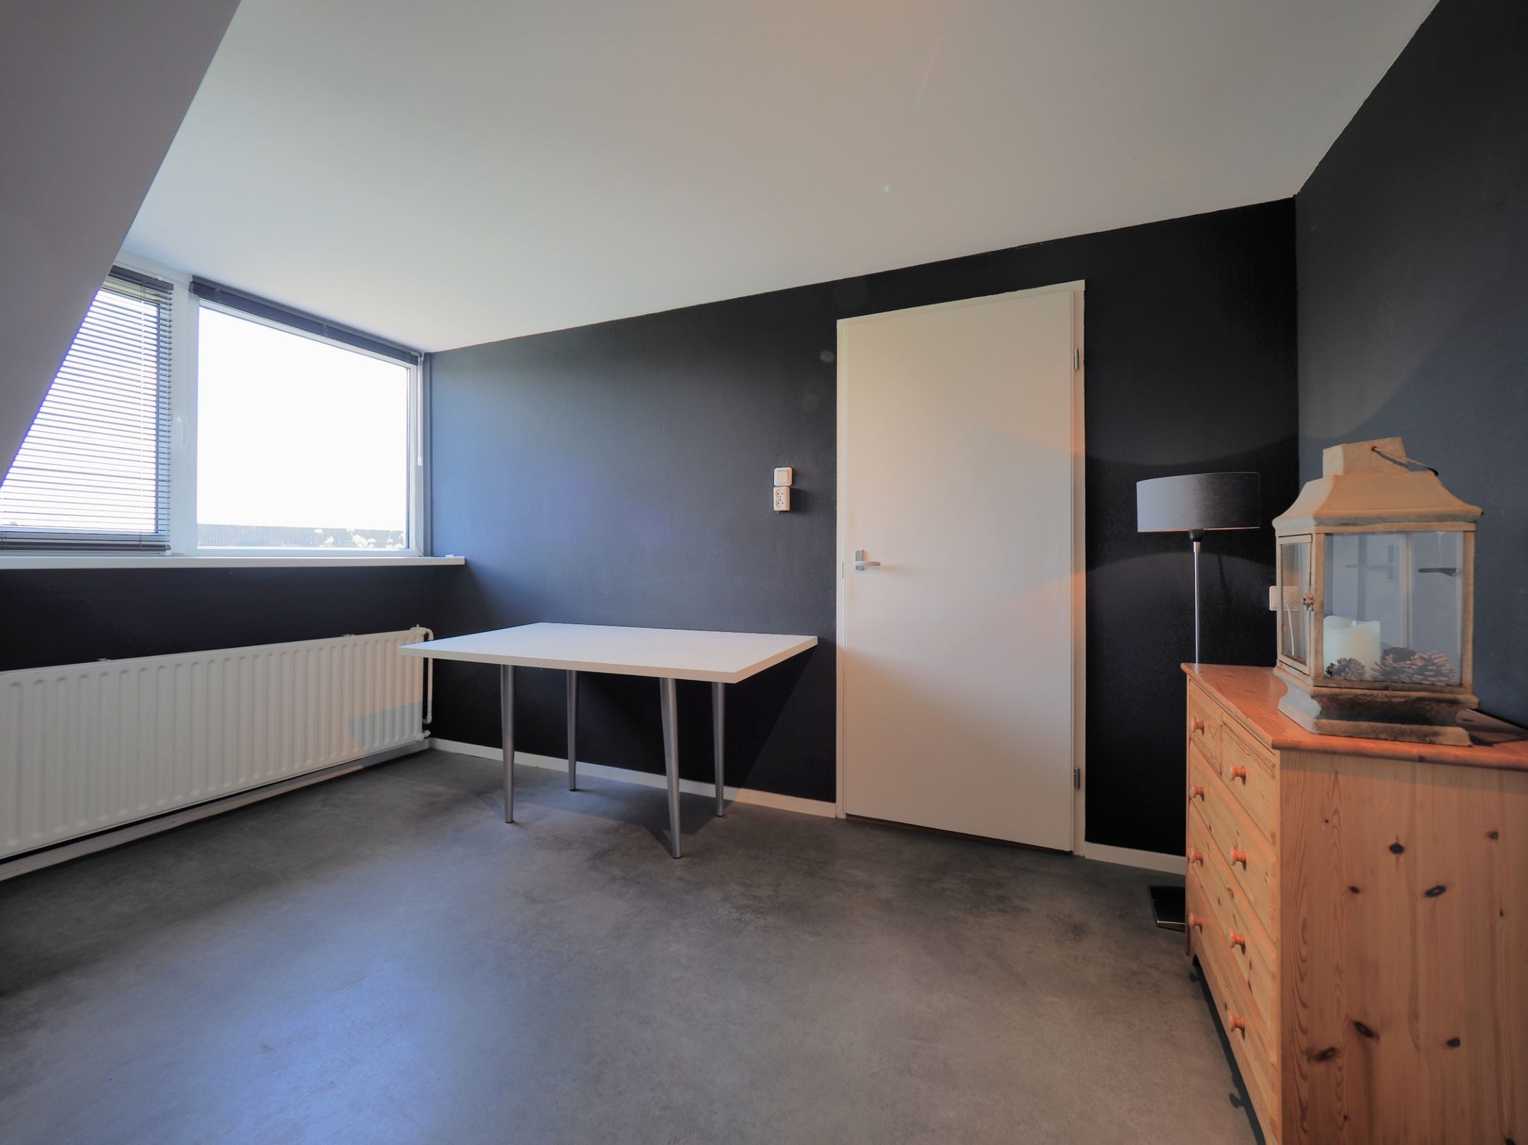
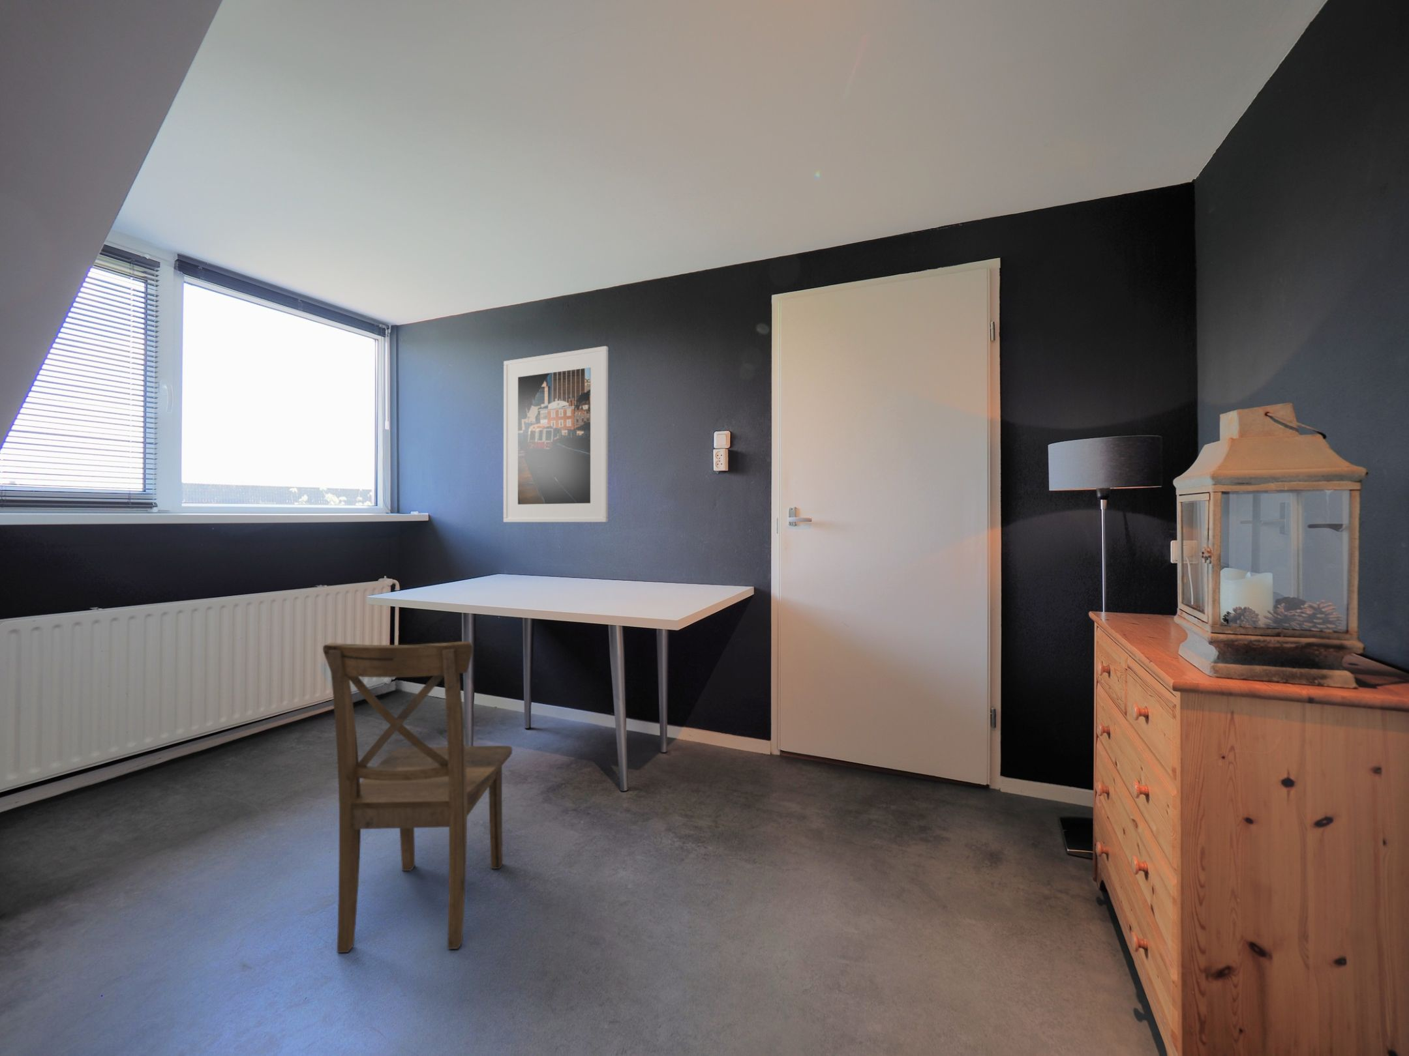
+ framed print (554, 438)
+ dining chair (427, 769)
